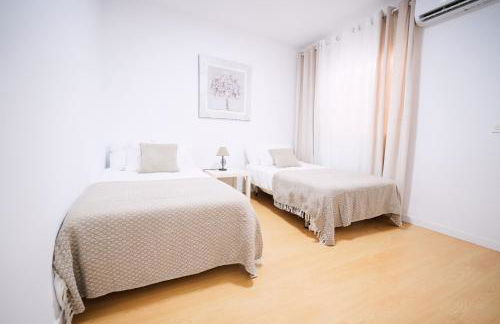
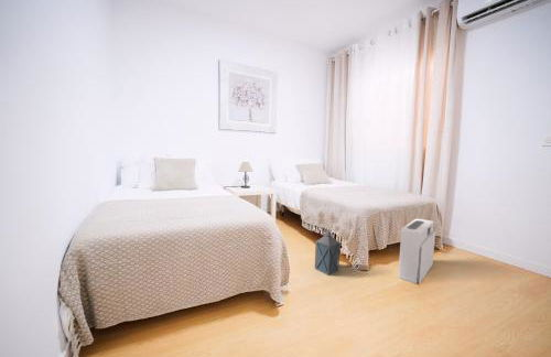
+ air purifier (418, 247)
+ lantern (327, 250)
